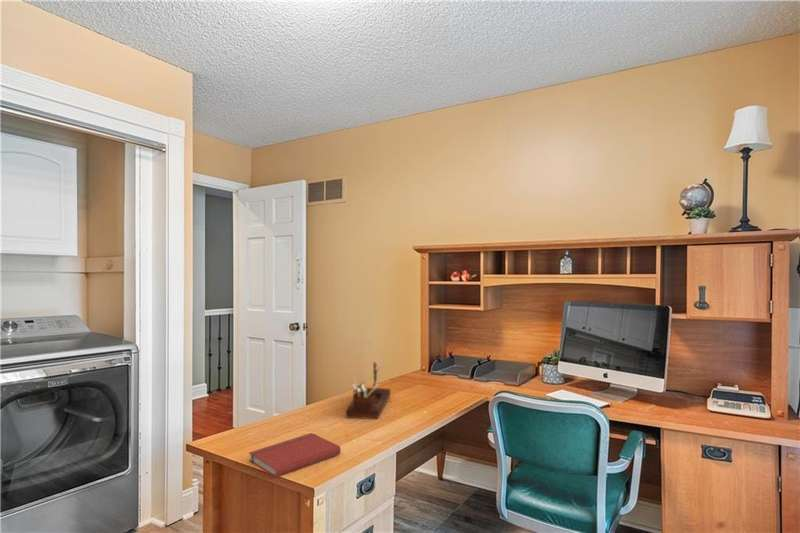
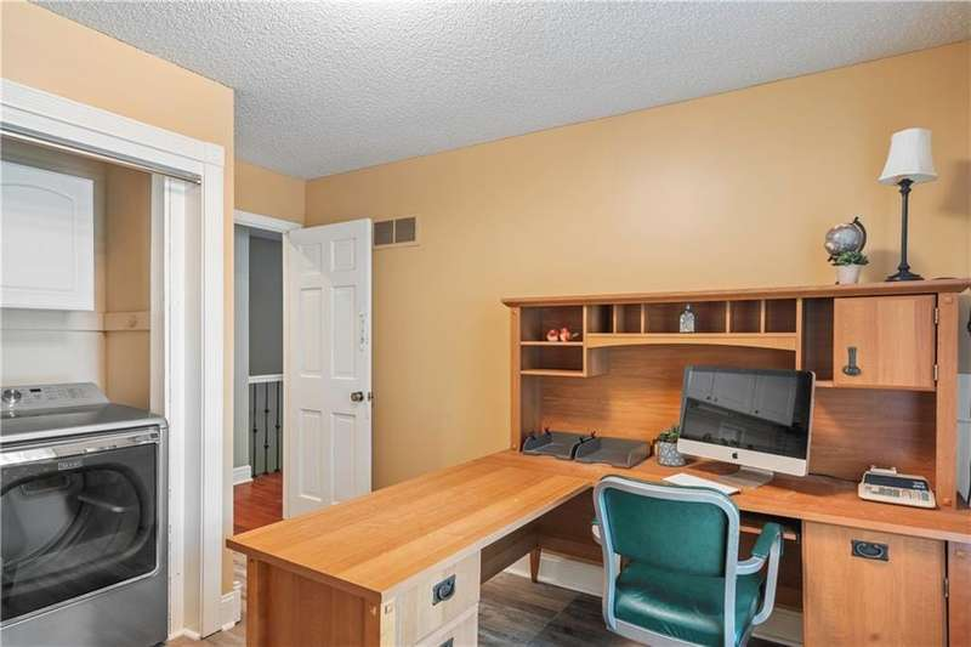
- book (295, 453)
- desk organizer (368, 388)
